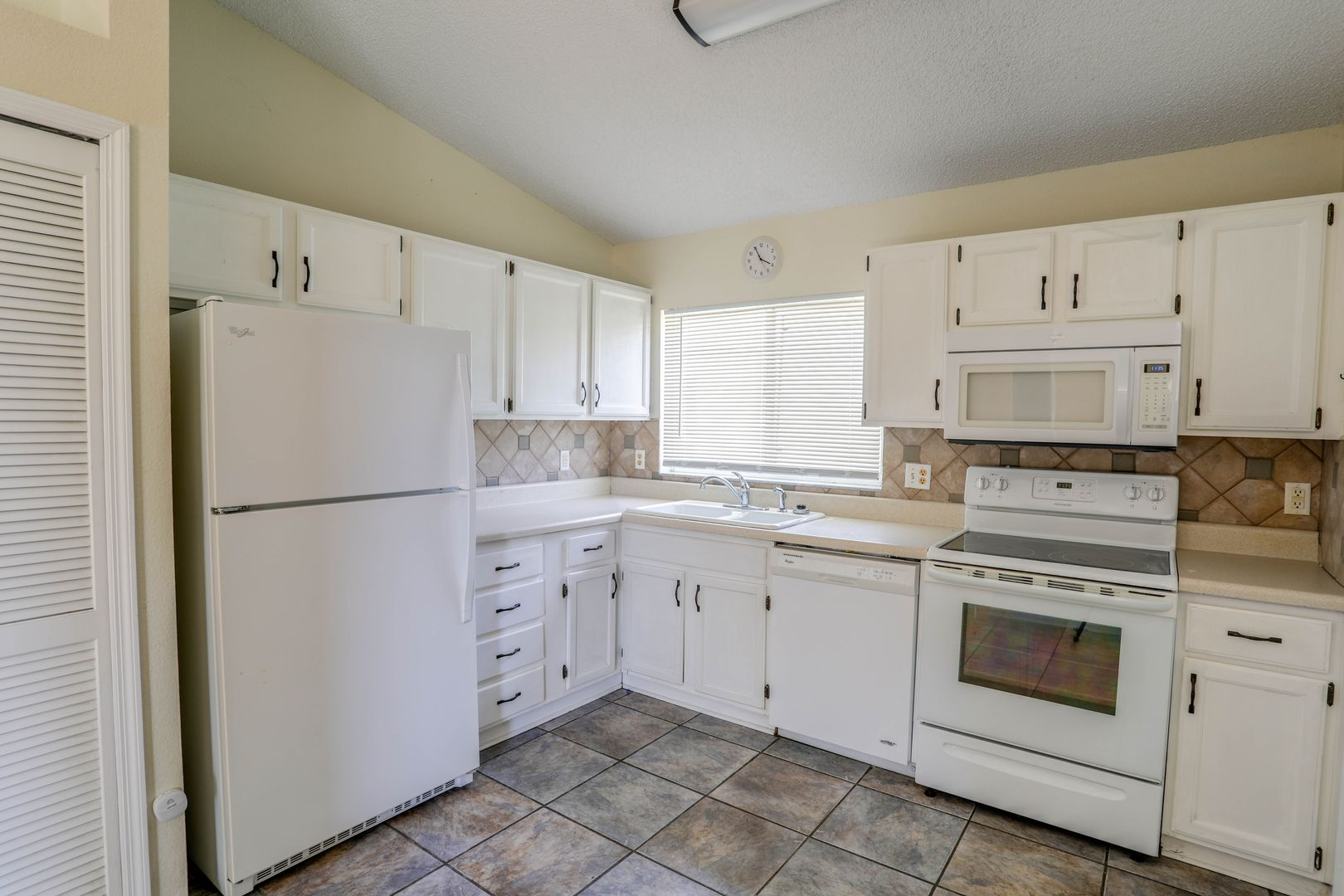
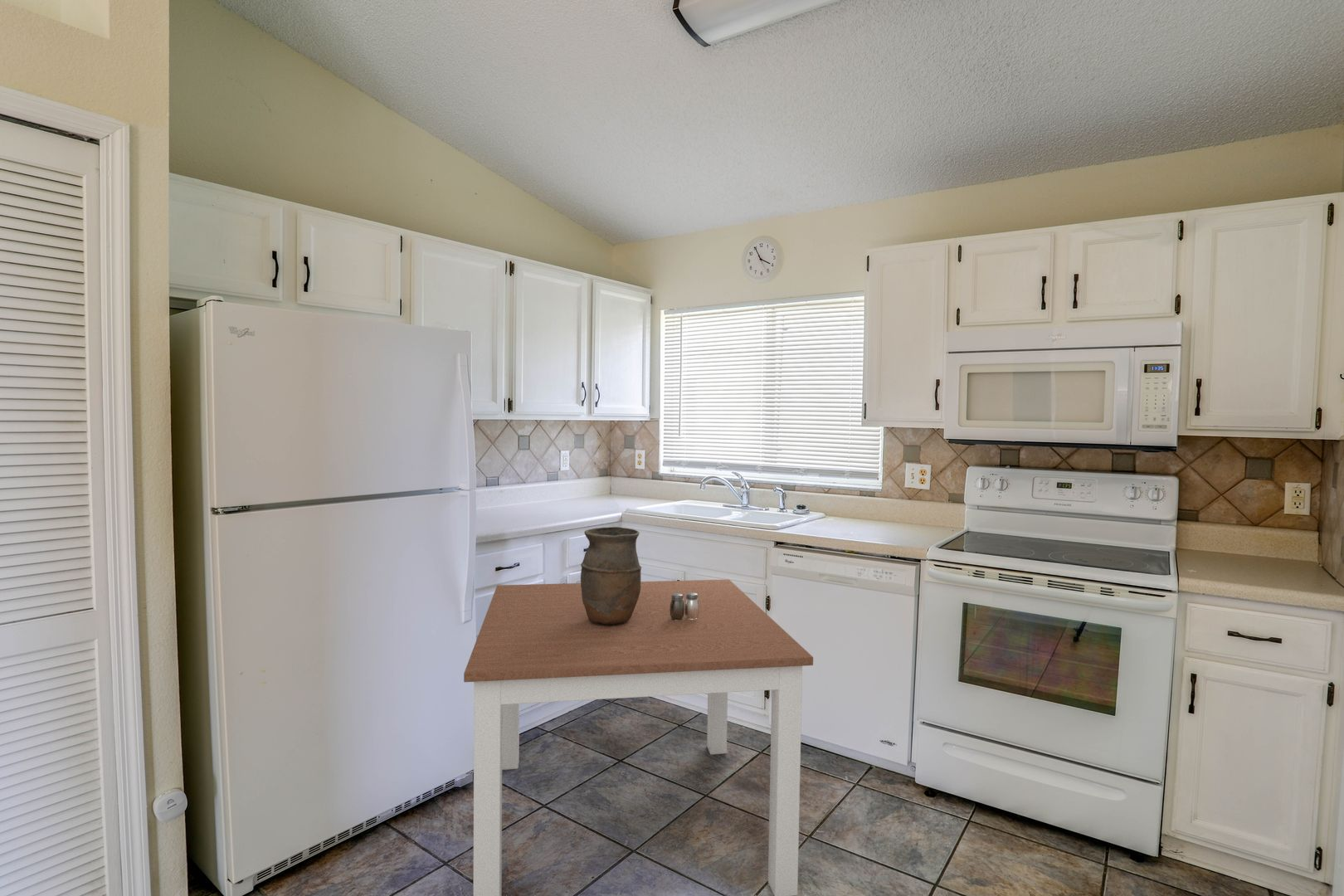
+ vase (611, 575)
+ dining table (626, 697)
+ salt and pepper shaker (684, 606)
